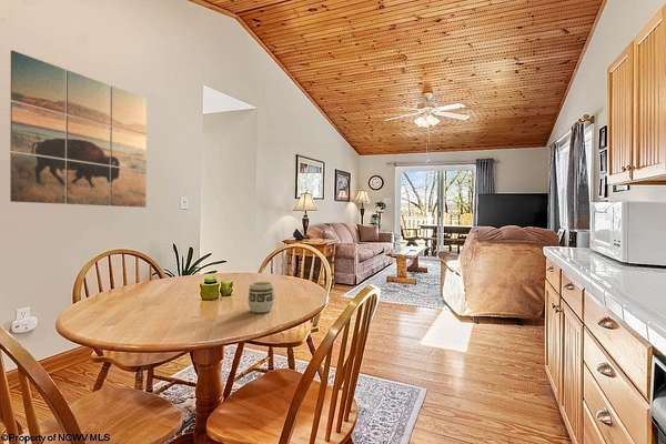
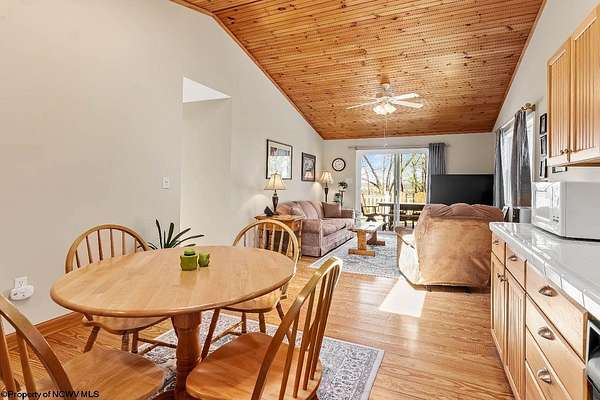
- wall art (89, 141)
- cup (261, 296)
